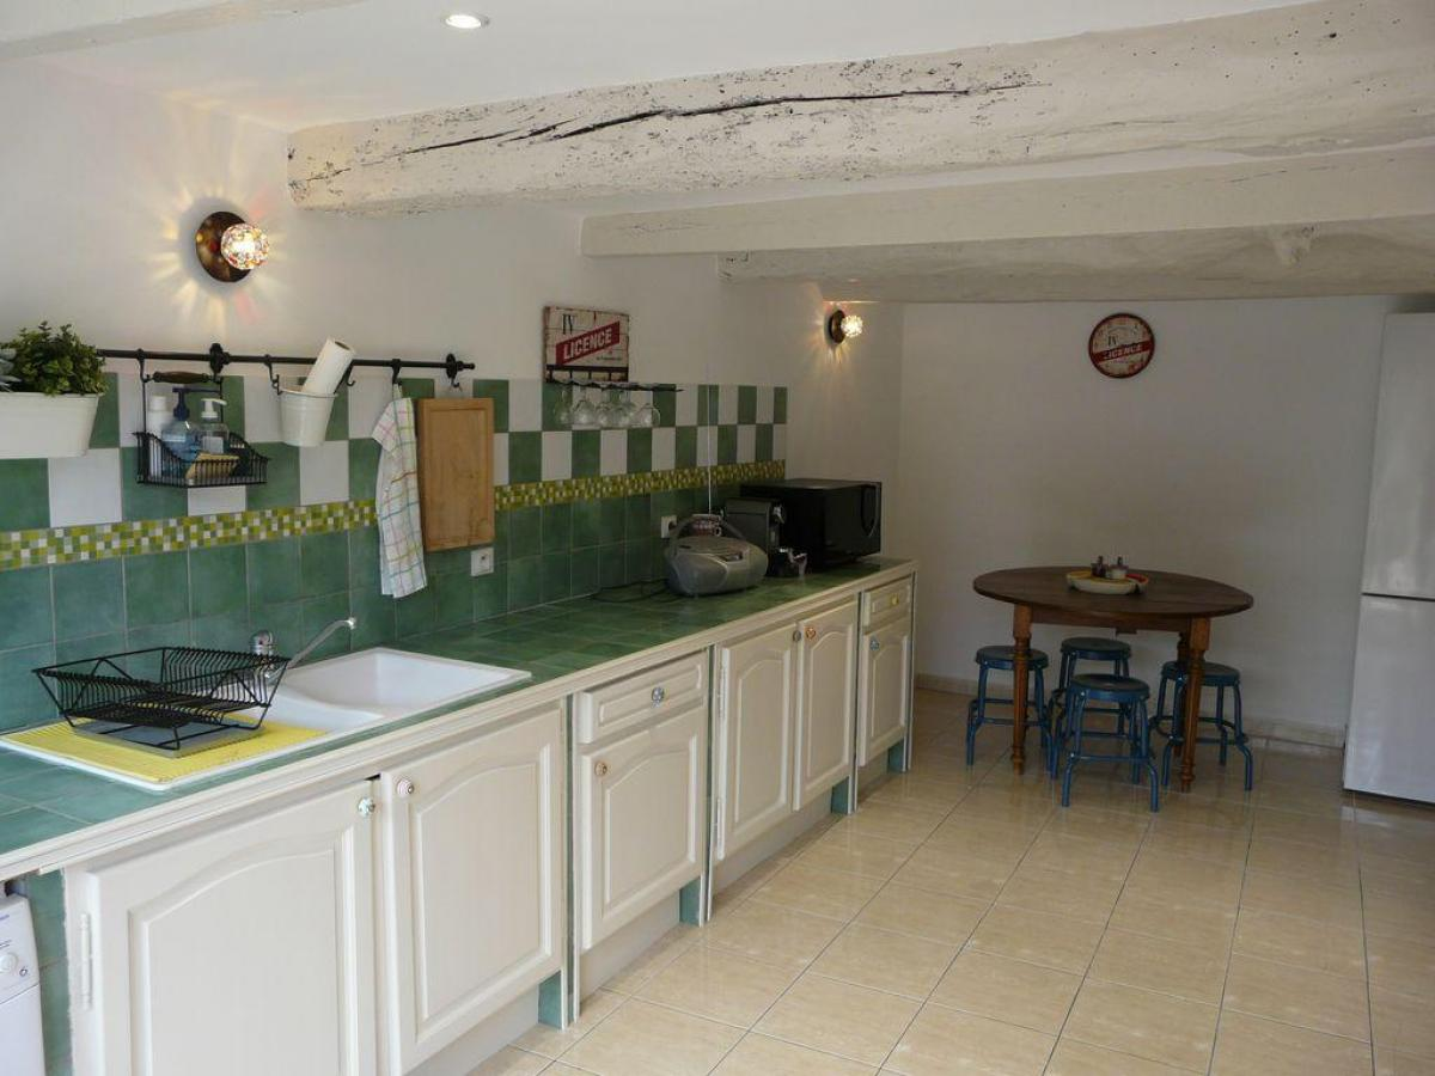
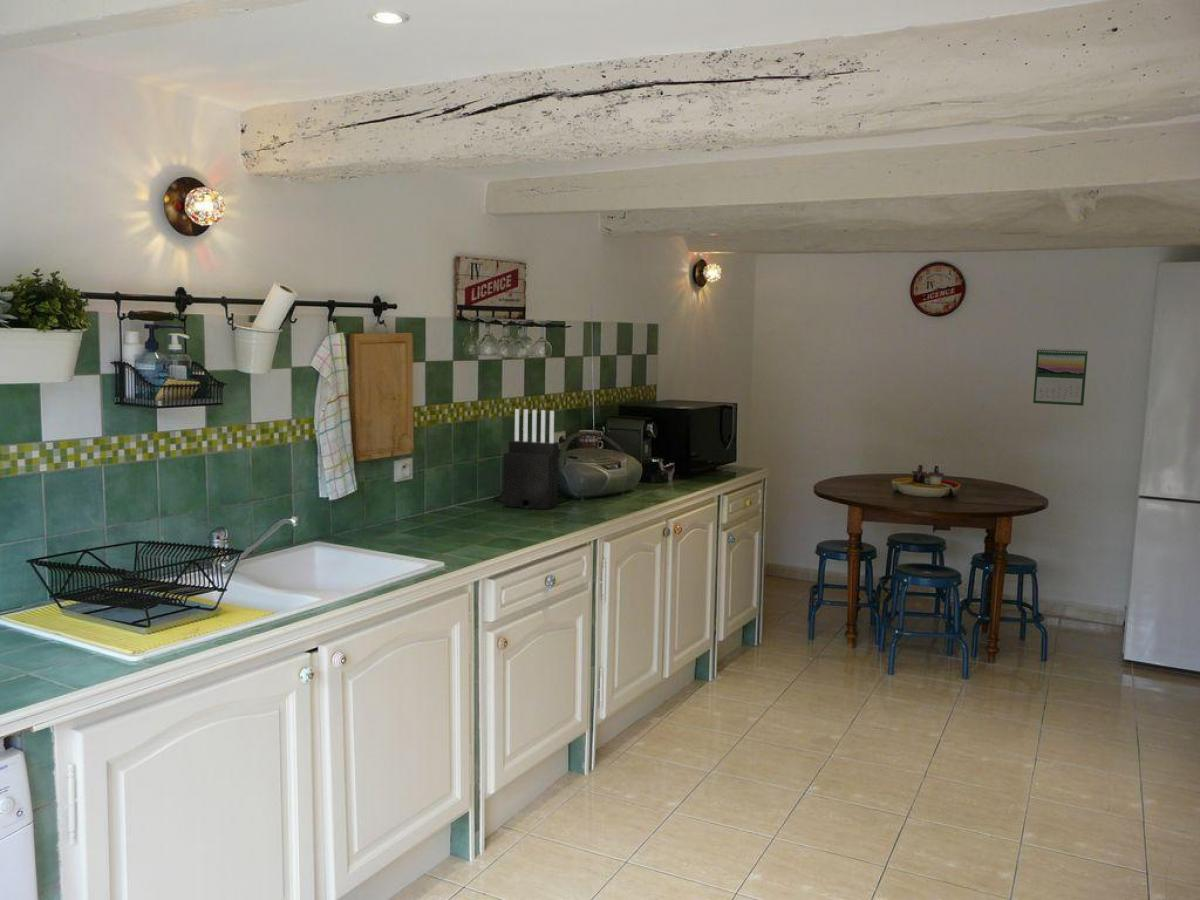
+ calendar (1060, 376)
+ knife block (530, 458)
